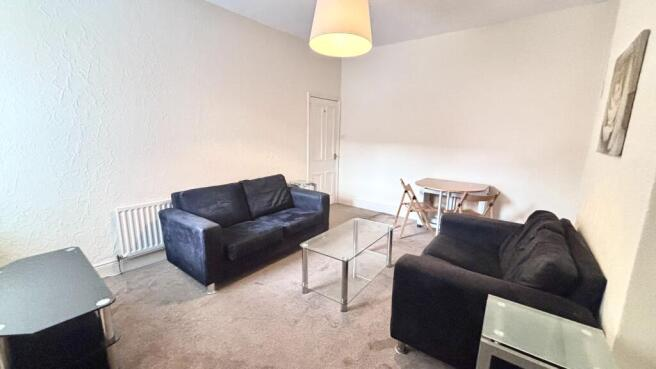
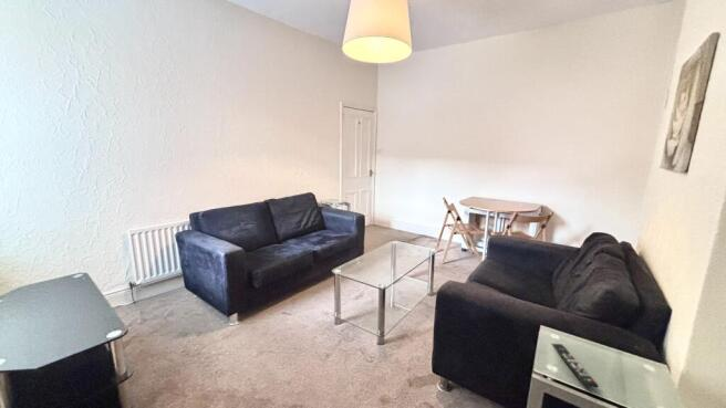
+ remote control (571, 363)
